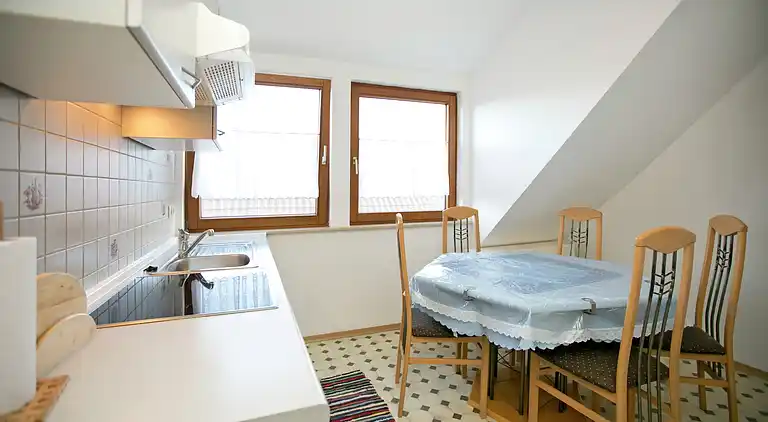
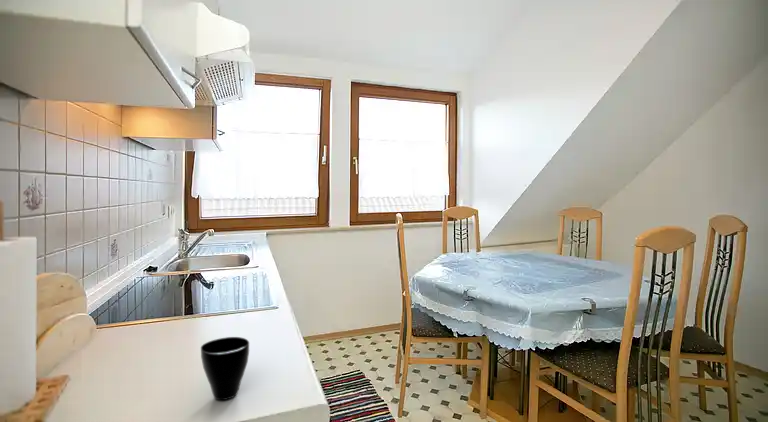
+ cup (222, 367)
